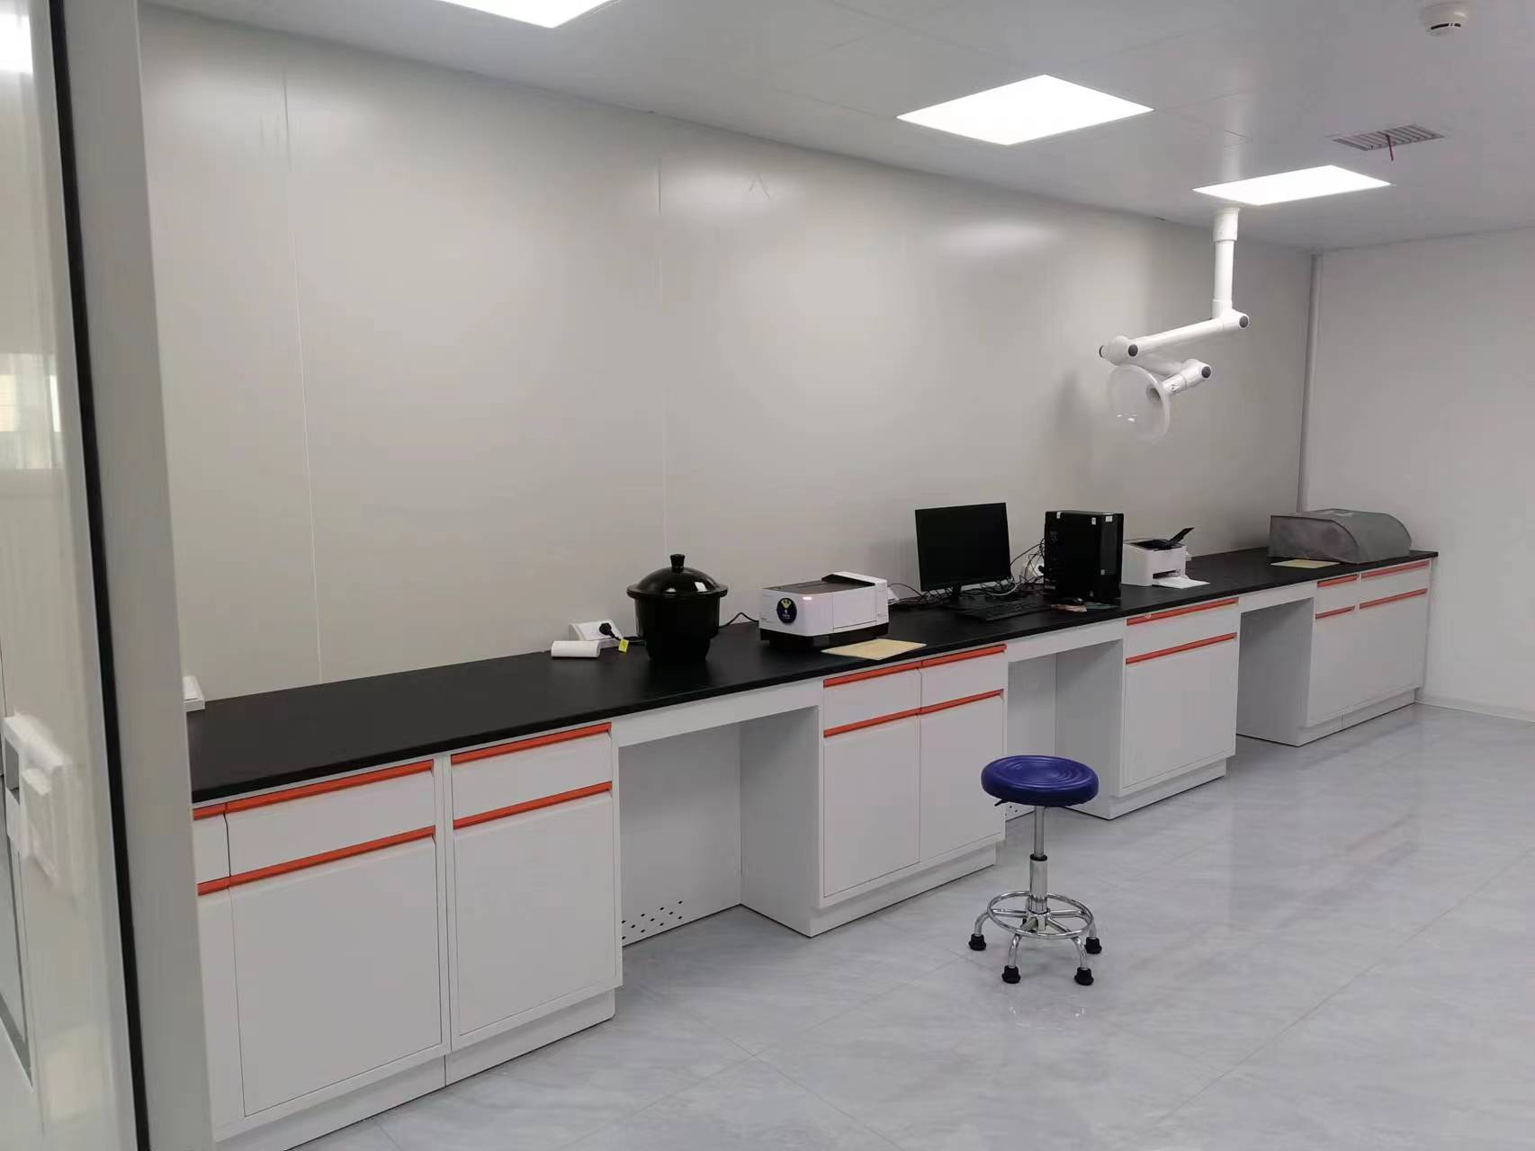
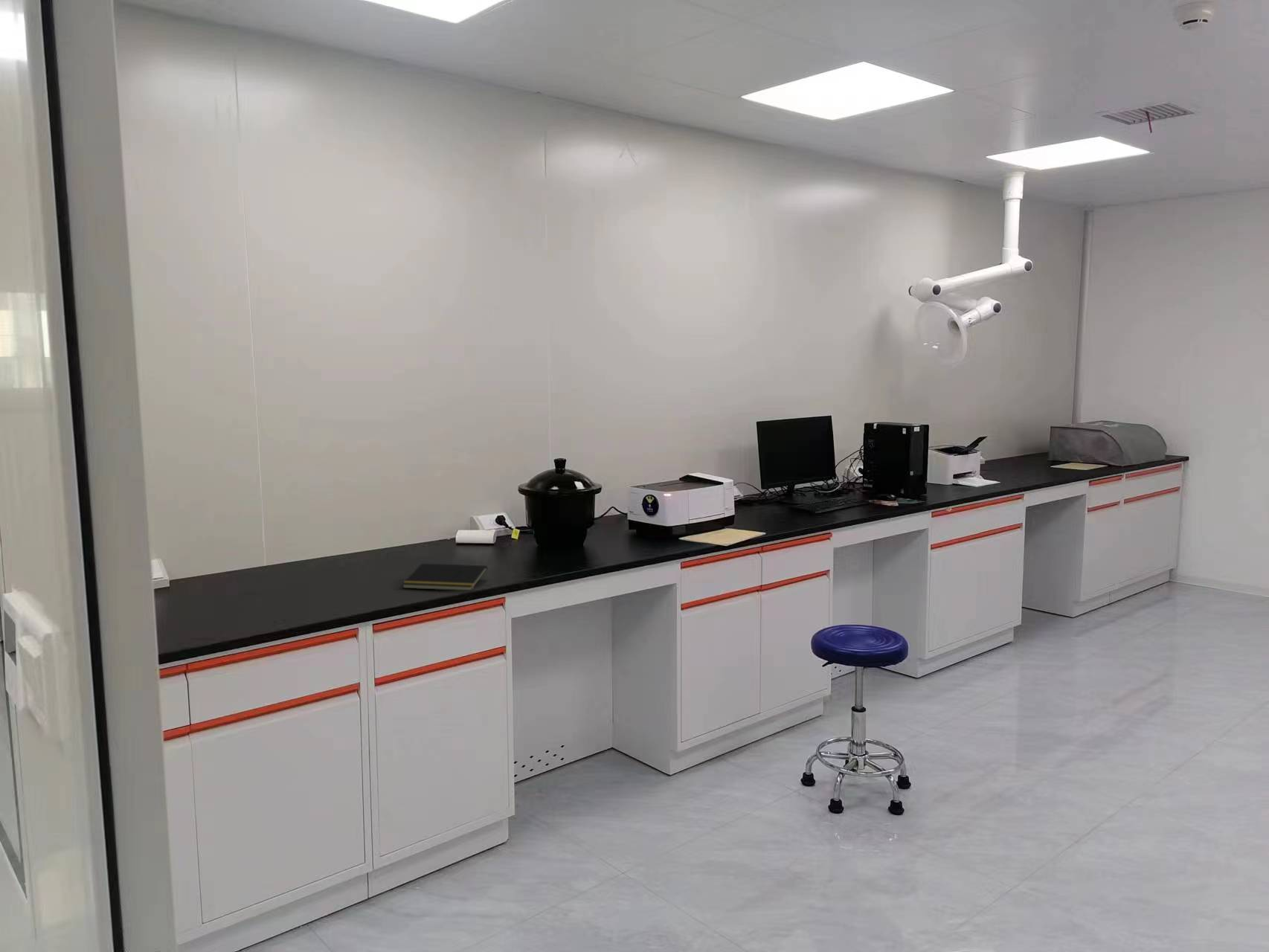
+ notepad (446, 576)
